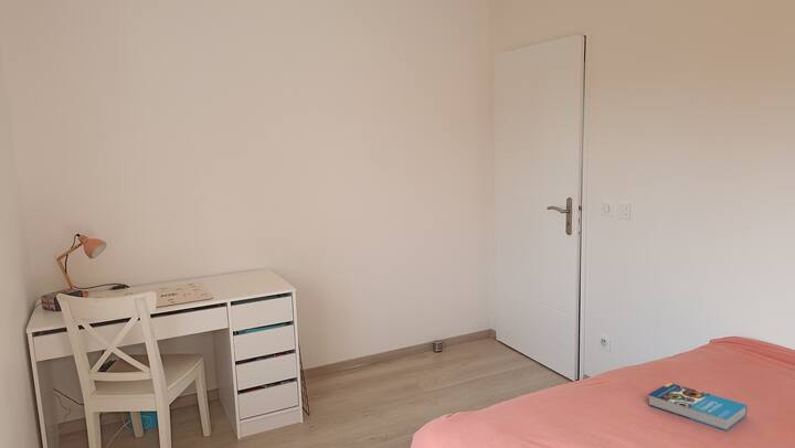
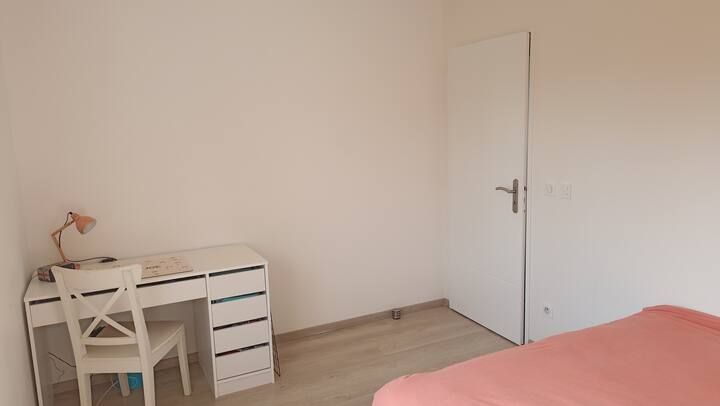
- book (696, 404)
